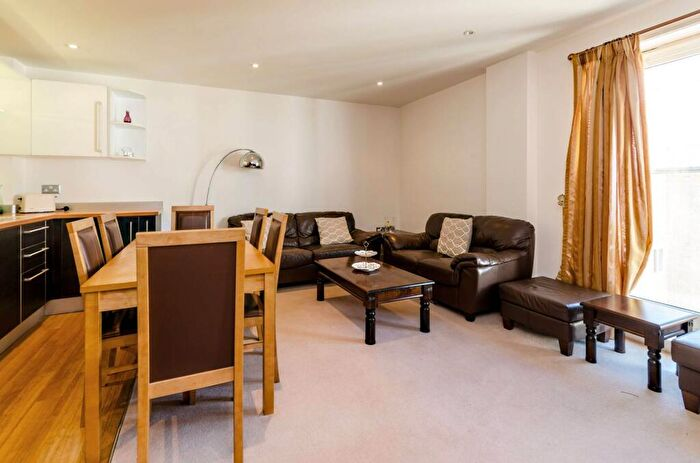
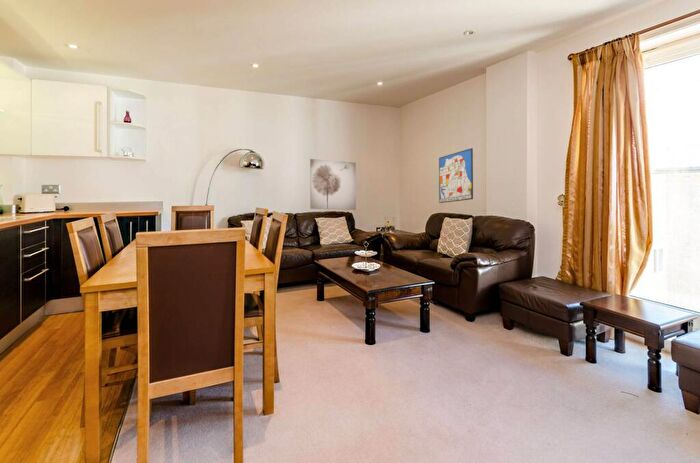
+ wall art (454, 177)
+ wall art (333, 185)
